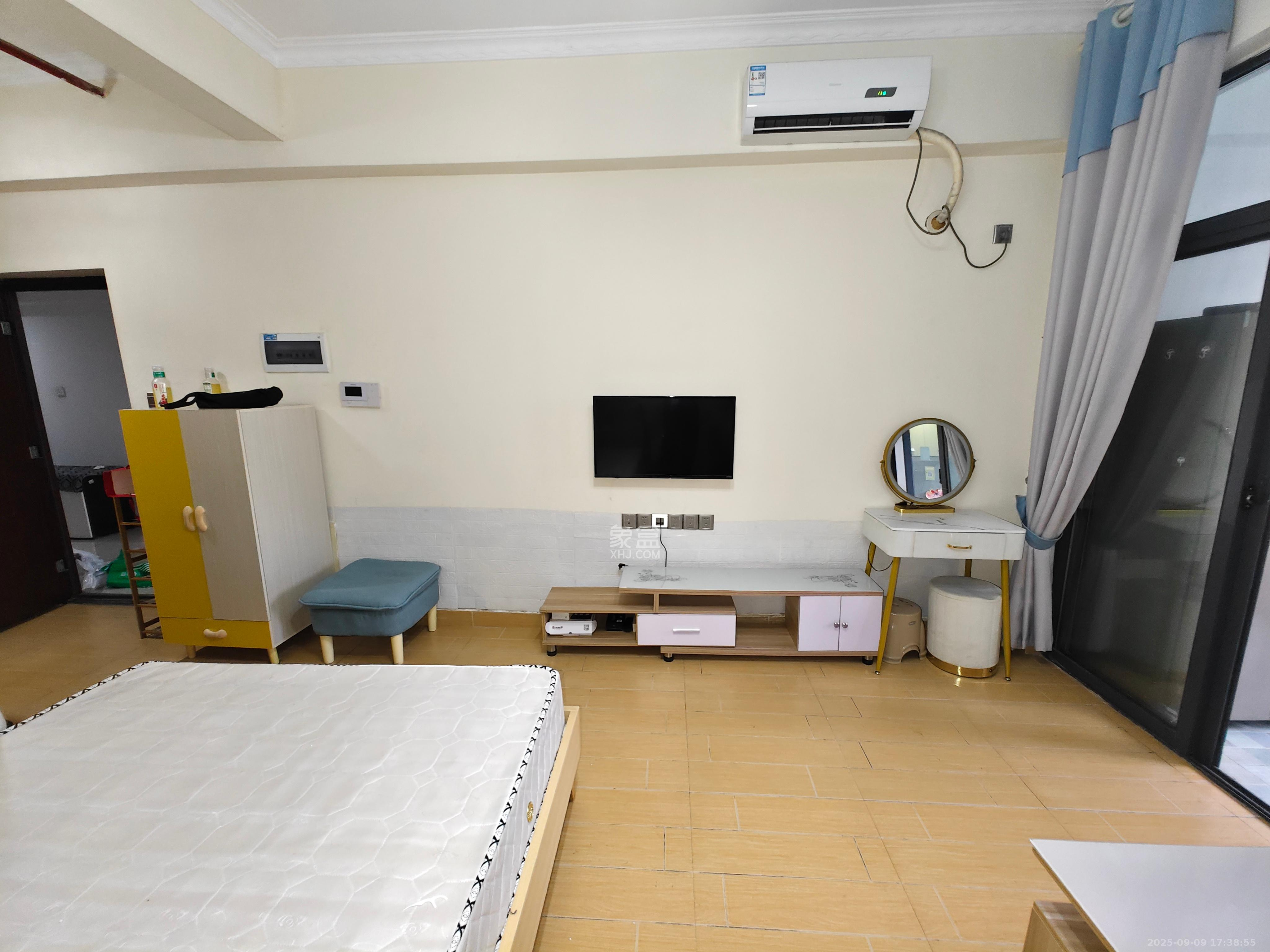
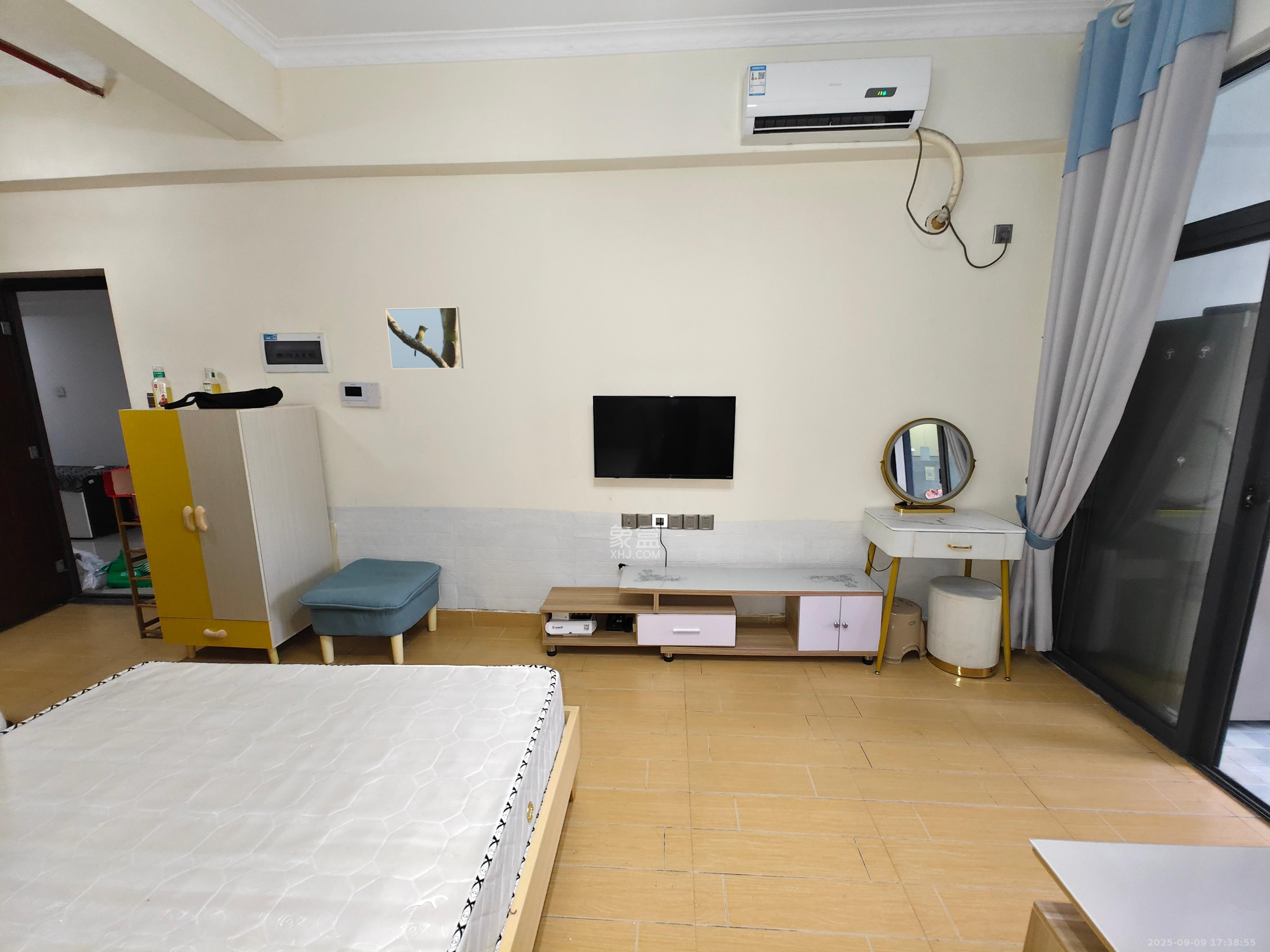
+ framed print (425, 339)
